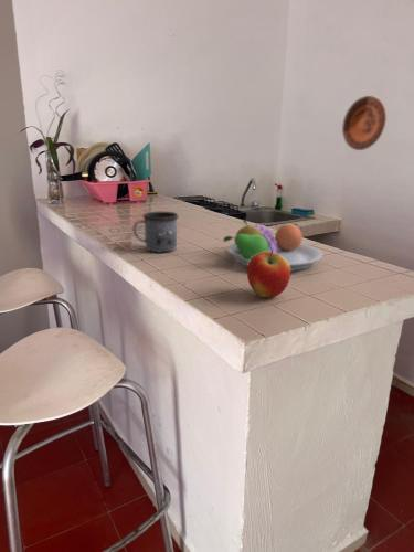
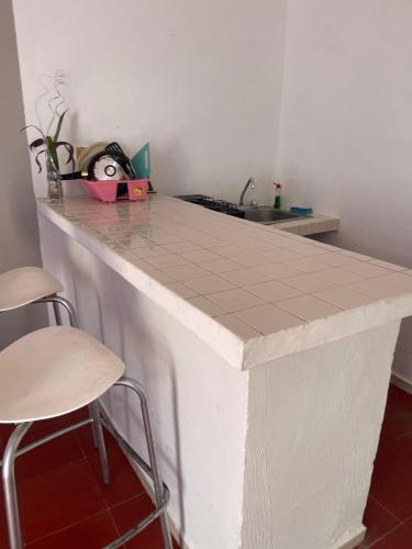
- mug (156, 232)
- fruit bowl (270, 241)
- decorative plate (363, 124)
- apple (268, 272)
